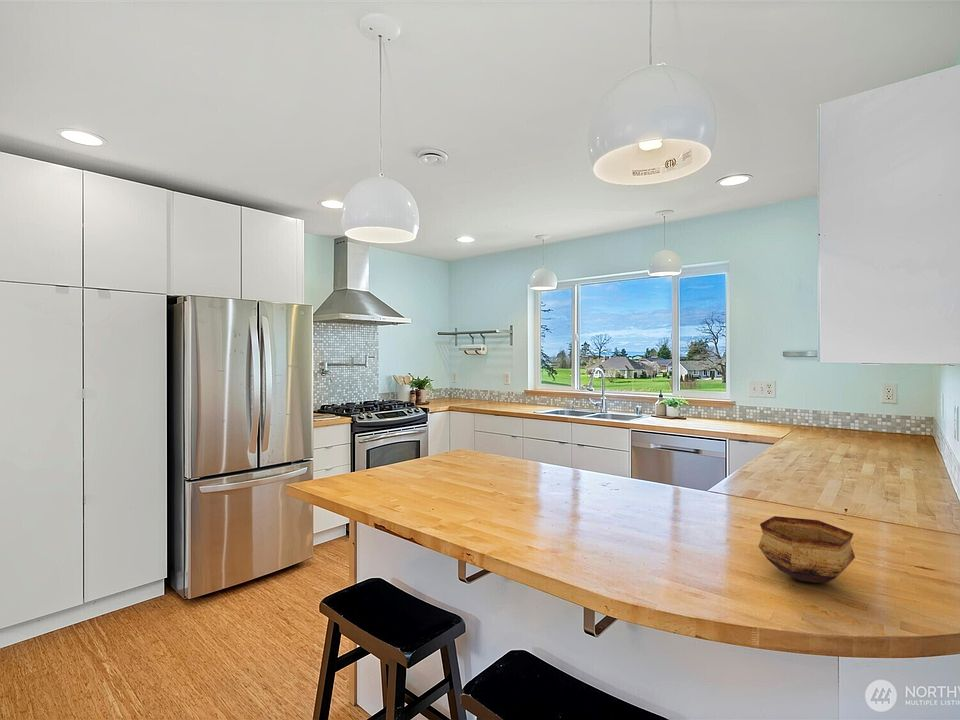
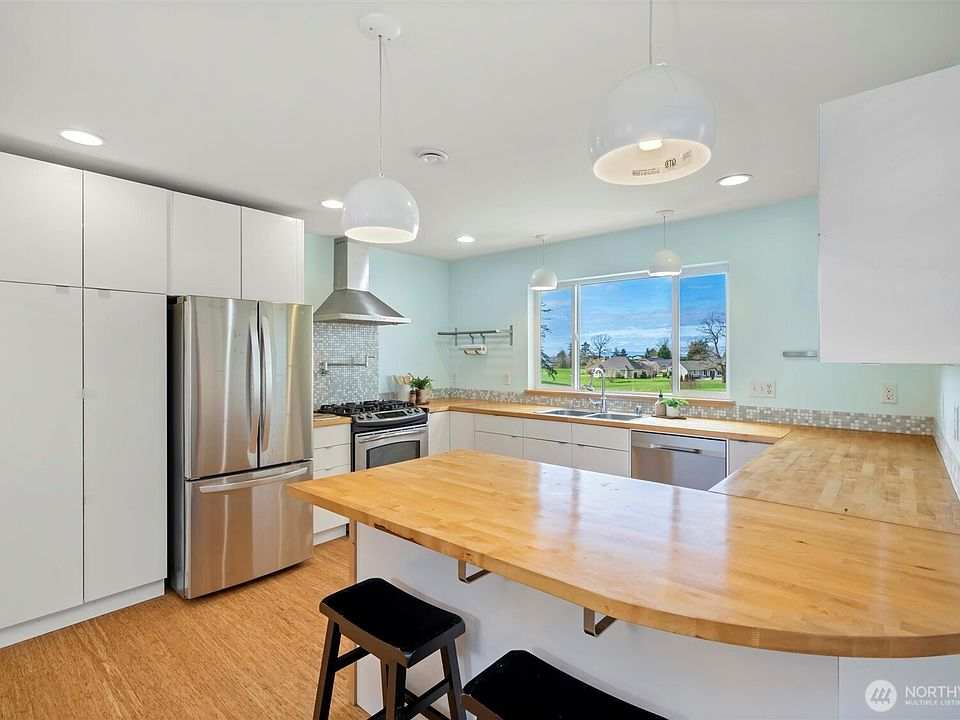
- bowl (805, 553)
